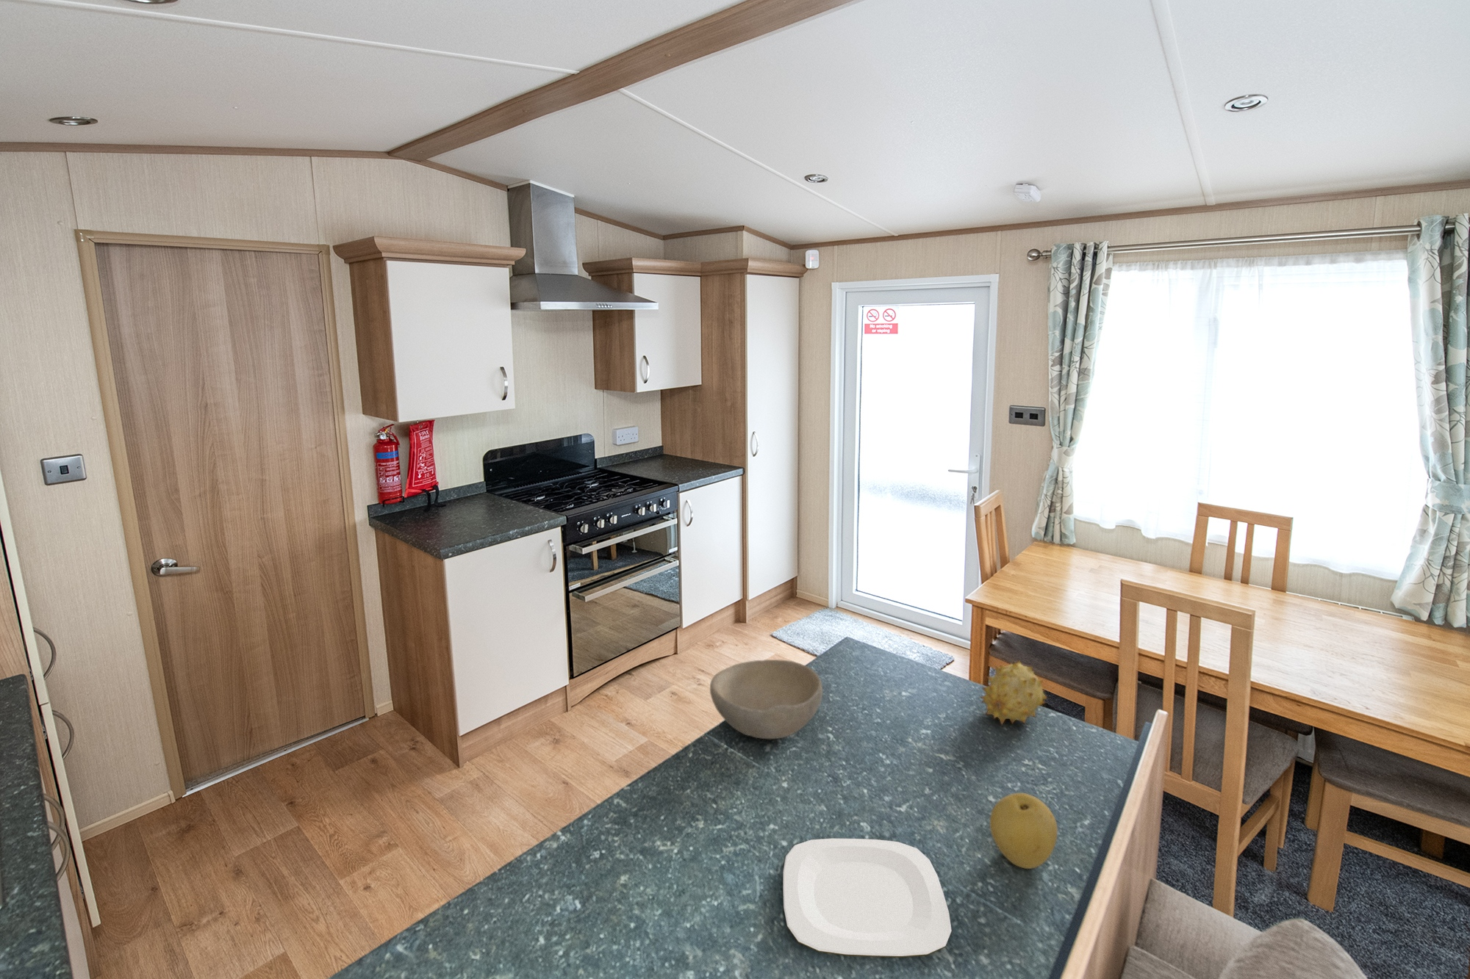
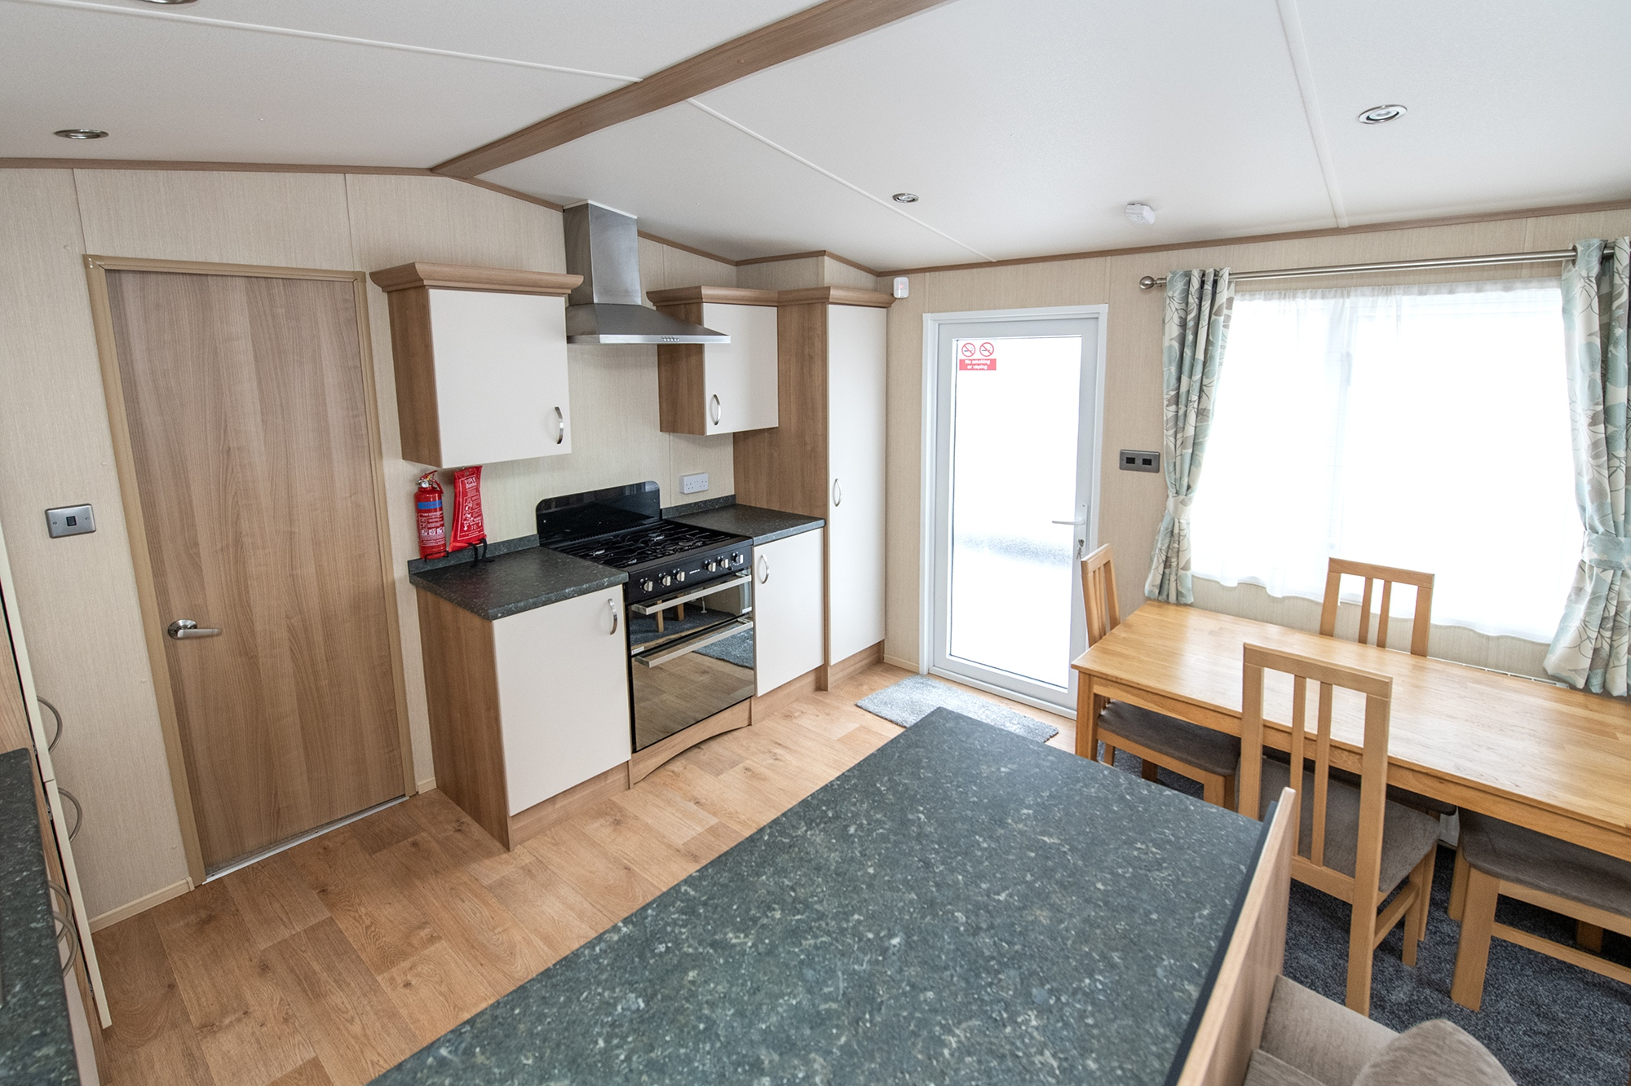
- bowl (766, 705)
- fruit (1012, 692)
- plate (862, 895)
- fruit (1022, 830)
